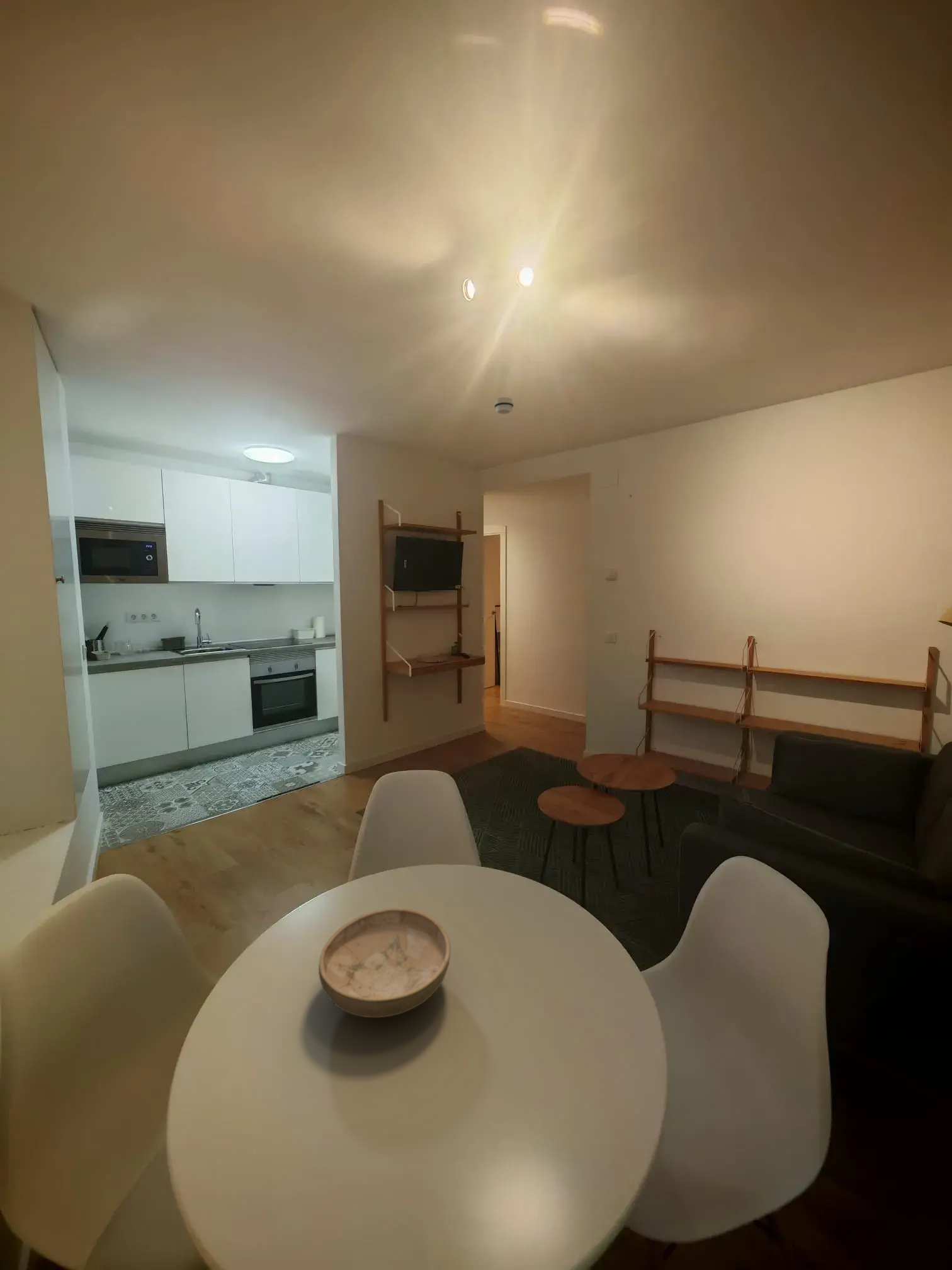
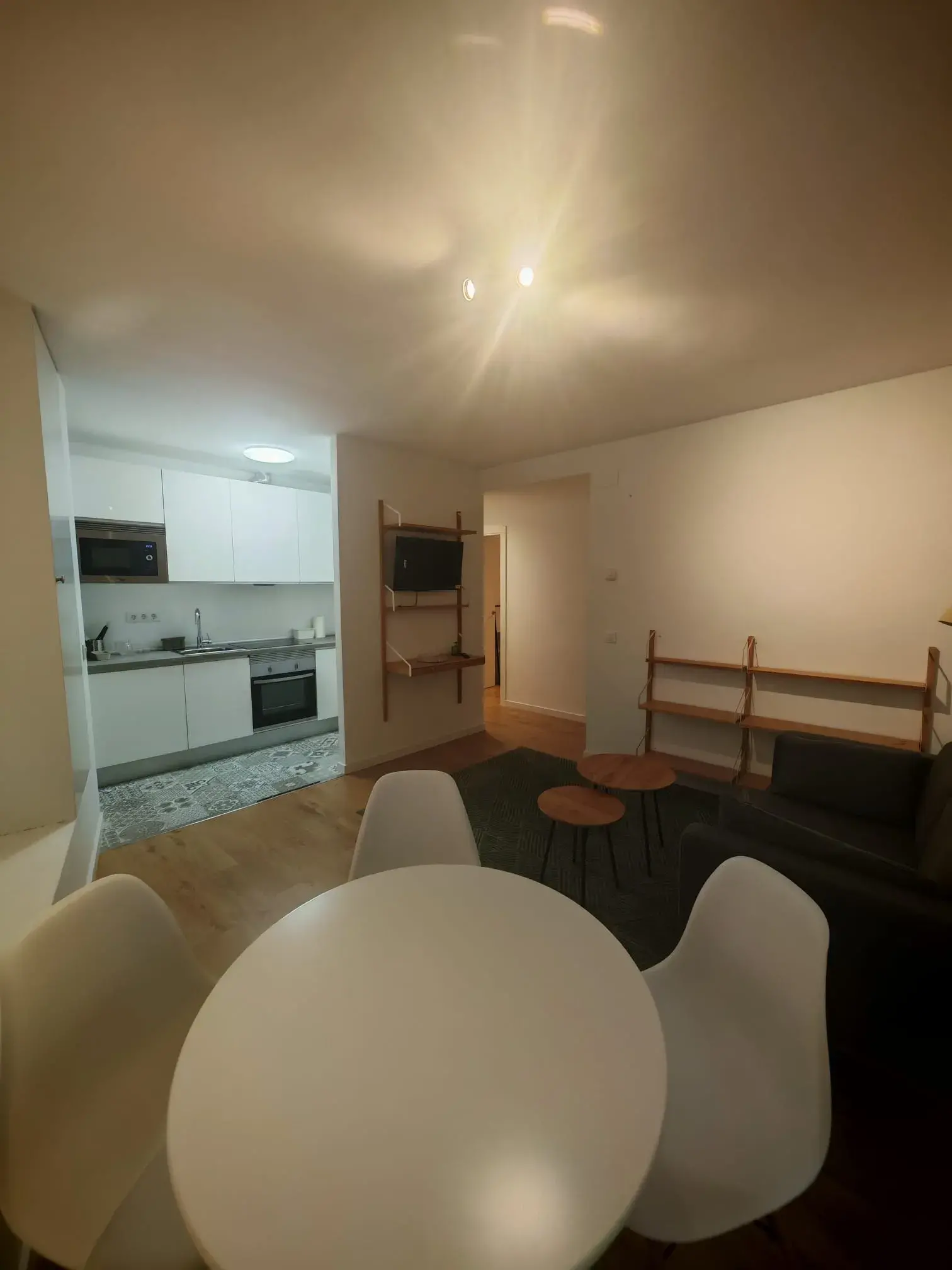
- bowl (386, 968)
- smoke detector (504, 406)
